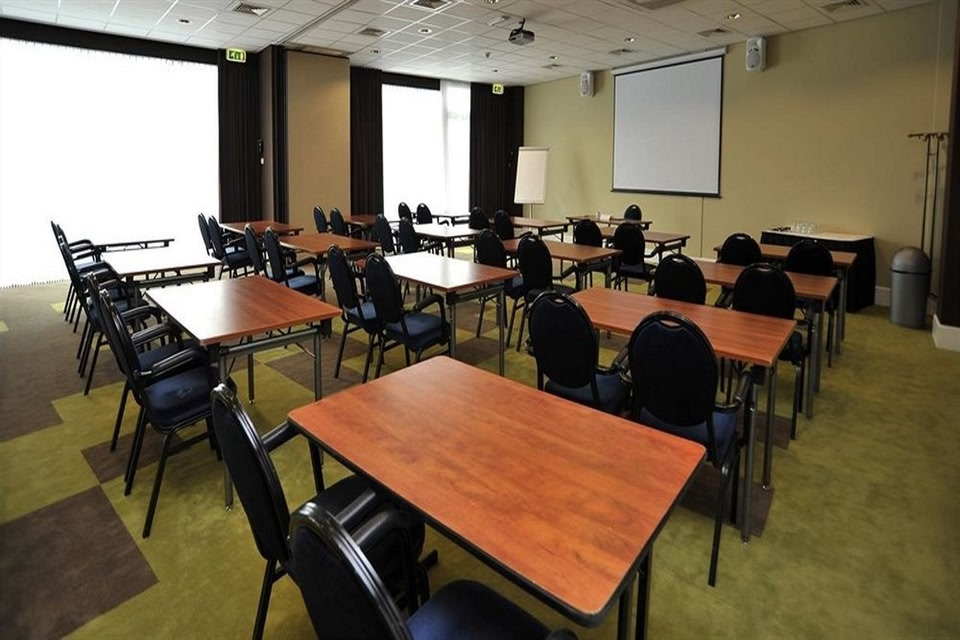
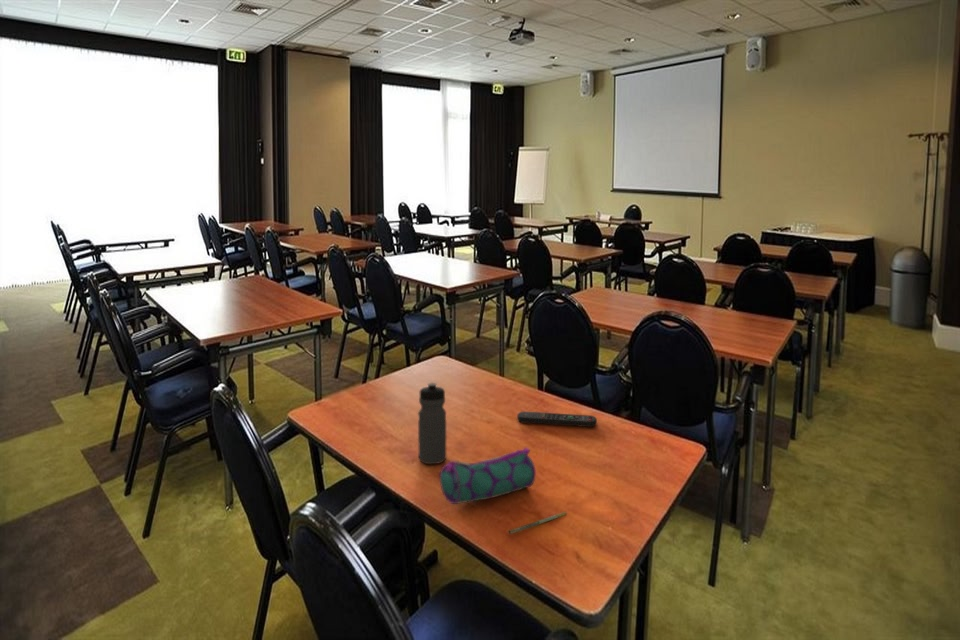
+ pen (538, 522)
+ remote control (556, 418)
+ pencil case (488, 475)
+ water bottle (432, 421)
